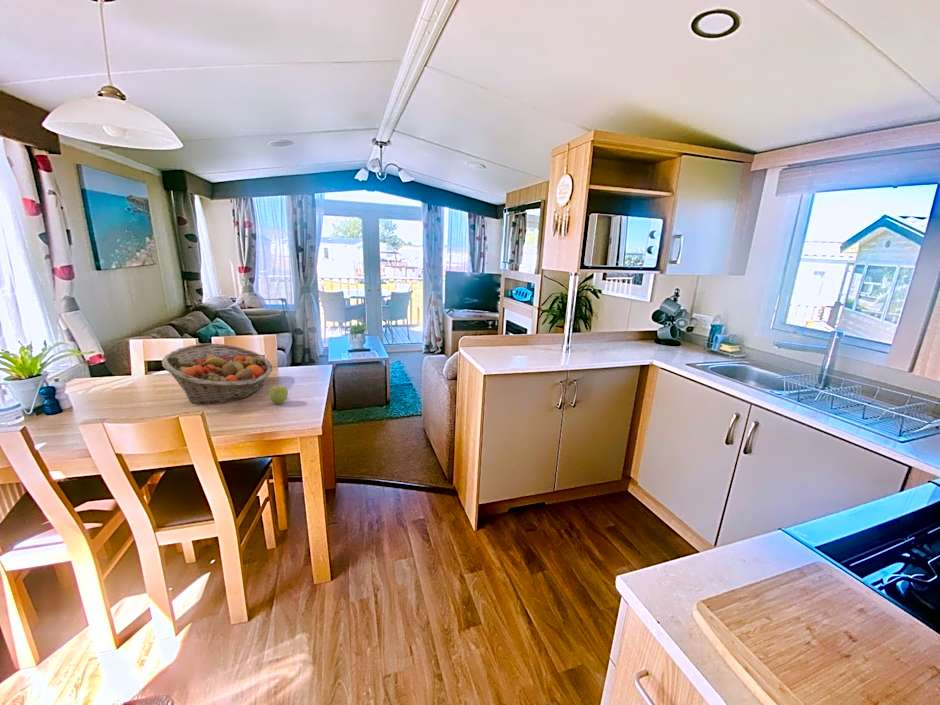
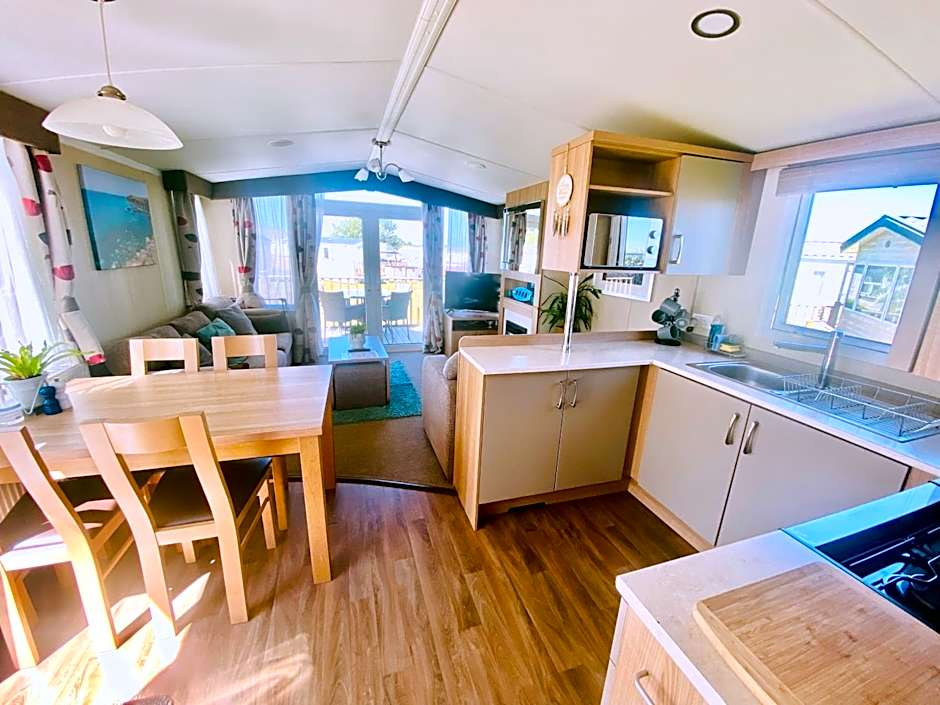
- apple (278, 394)
- fruit basket (222, 370)
